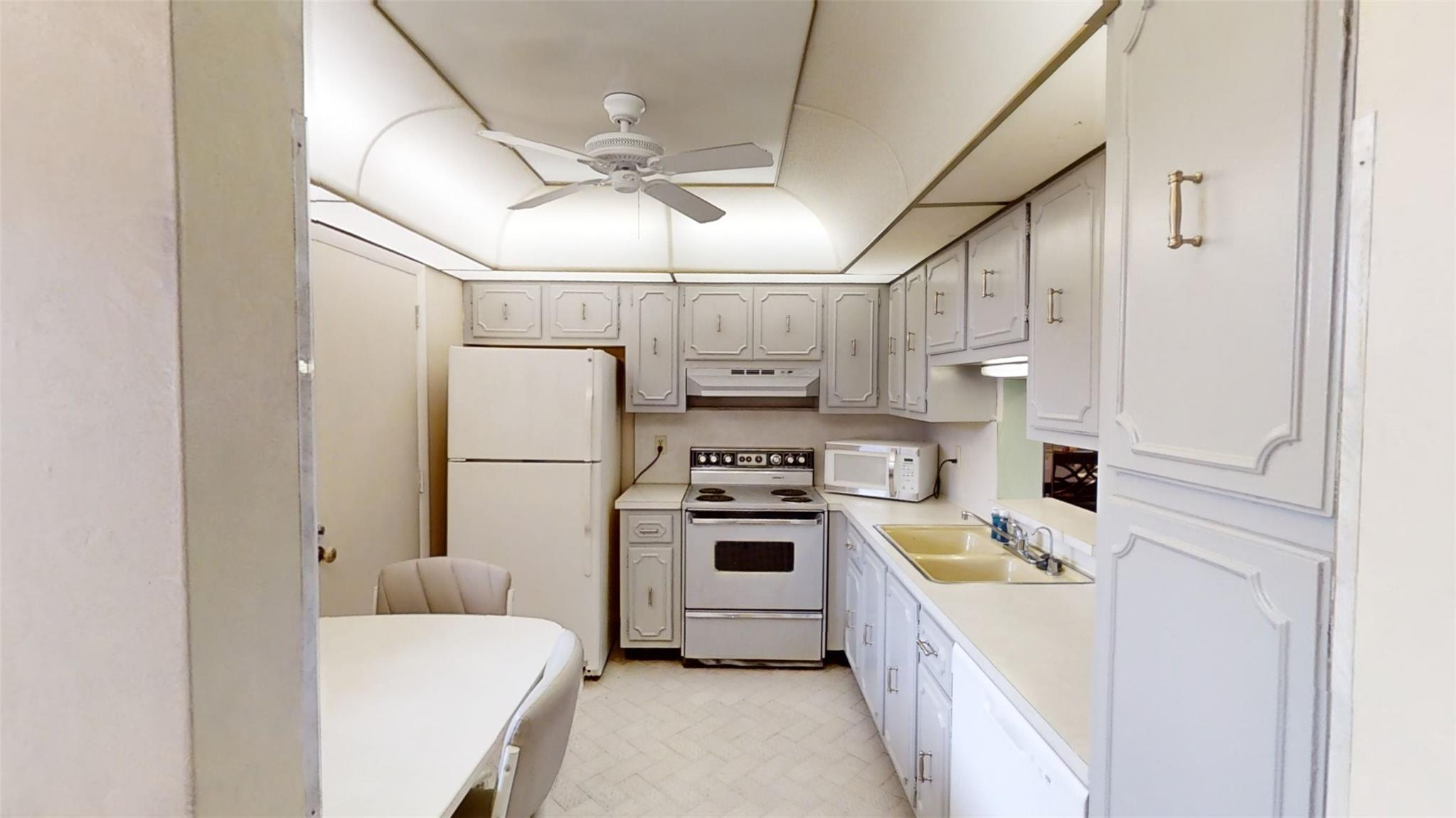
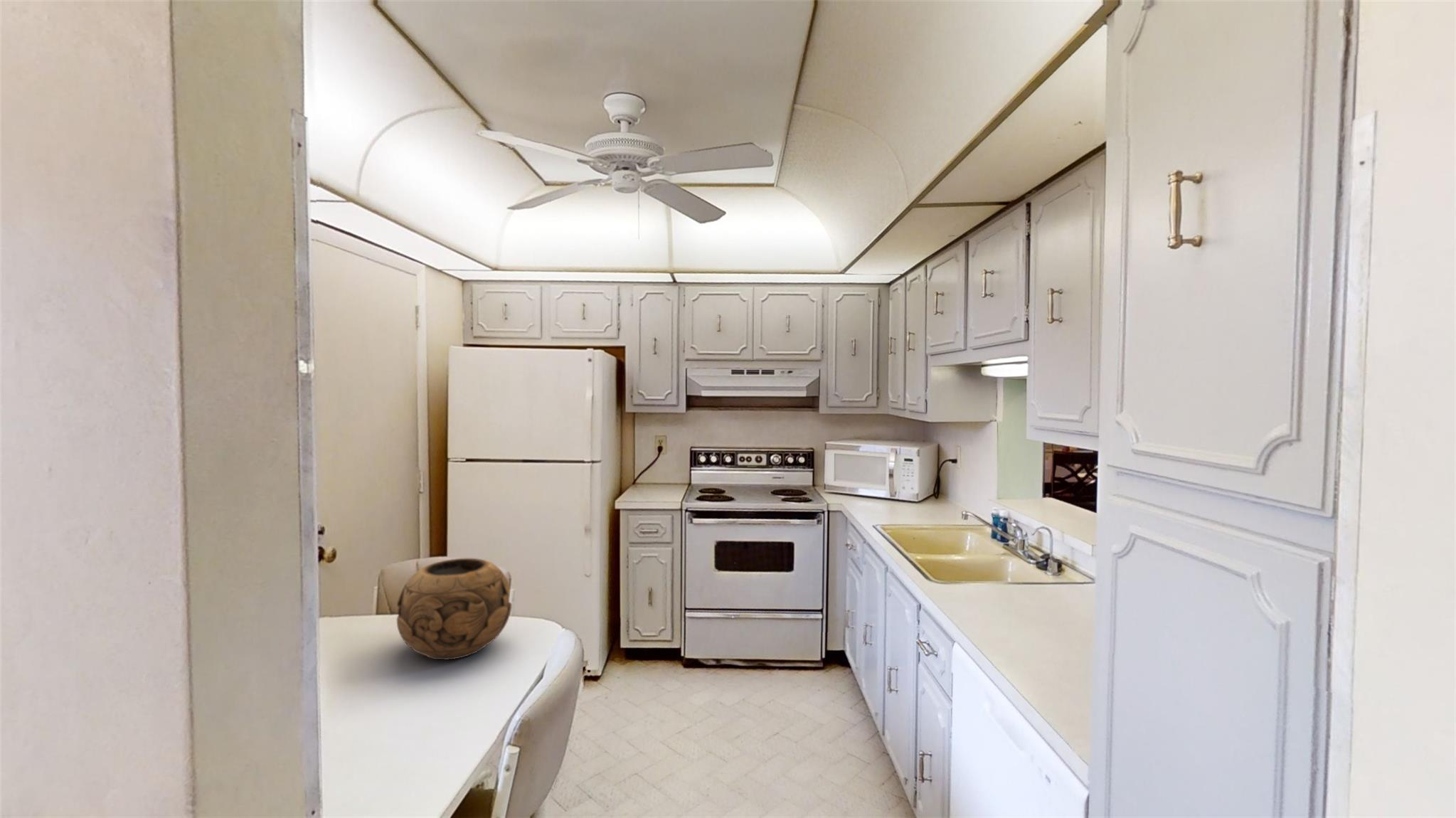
+ decorative bowl (456, 607)
